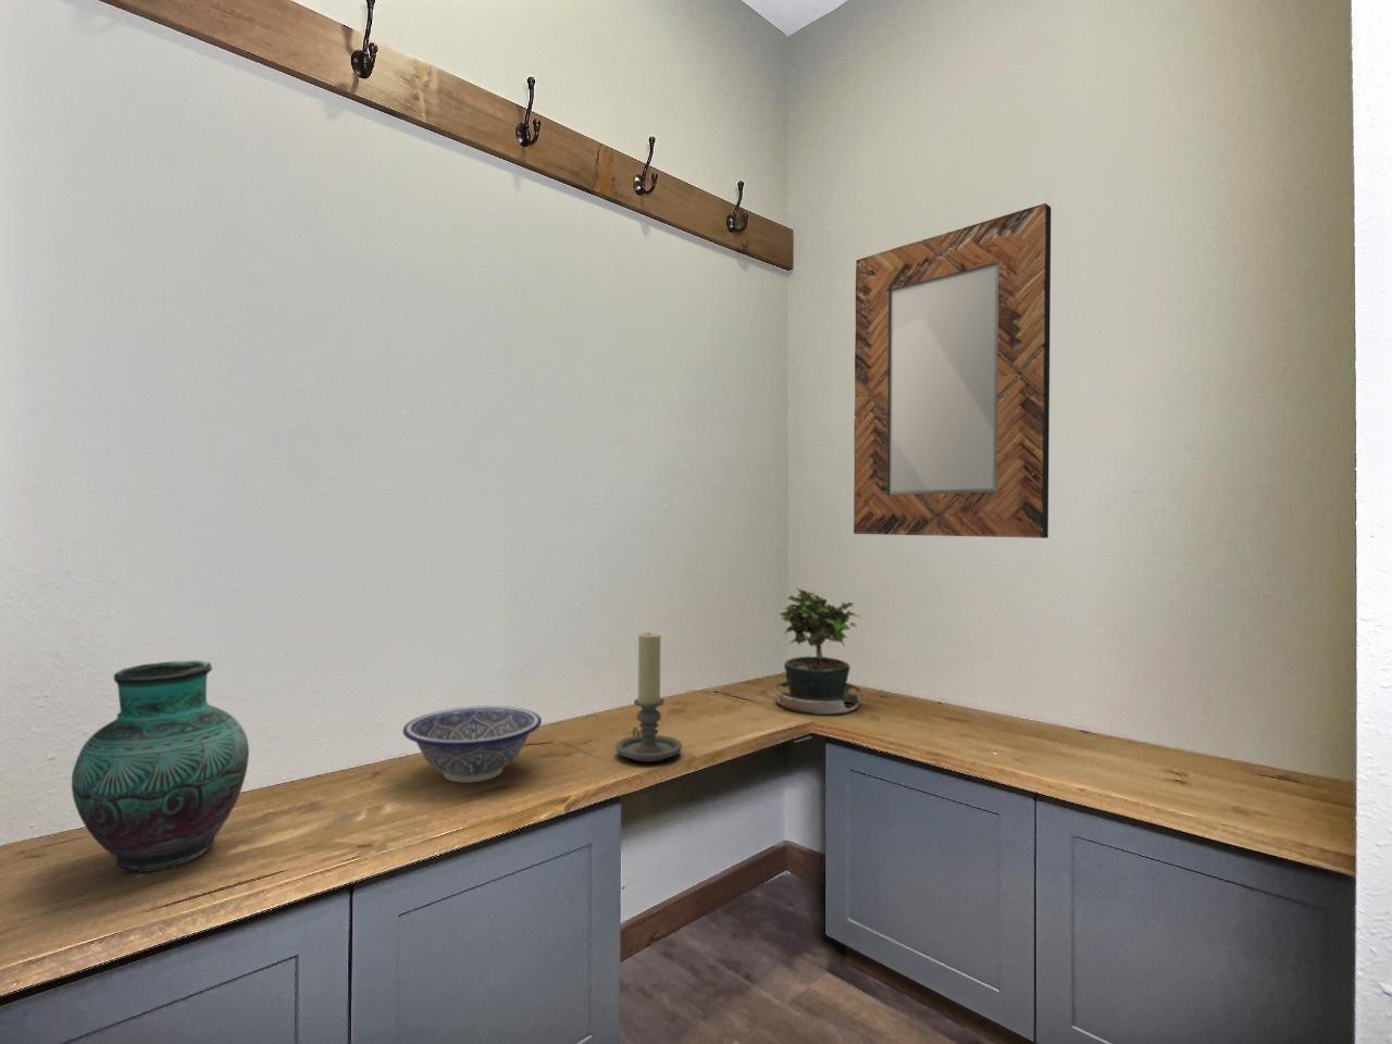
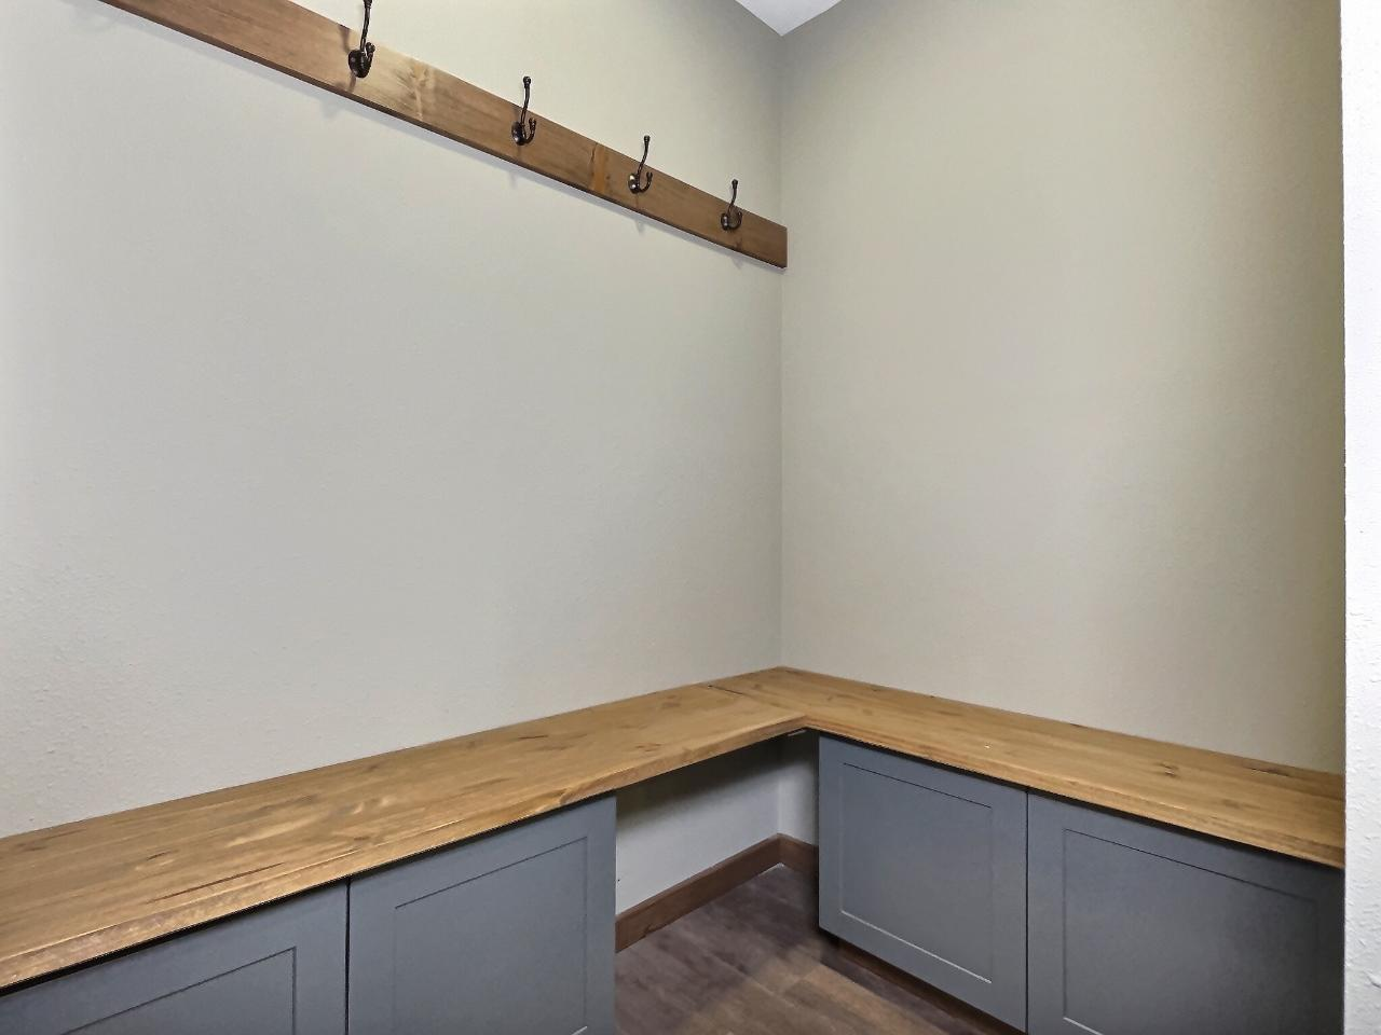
- home mirror (942, 385)
- decorative bowl (473, 747)
- candle holder (647, 692)
- vase (166, 760)
- potted plant (812, 644)
